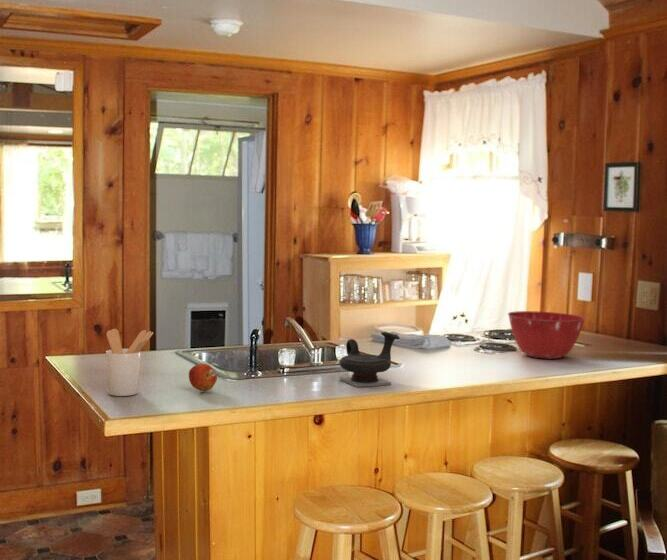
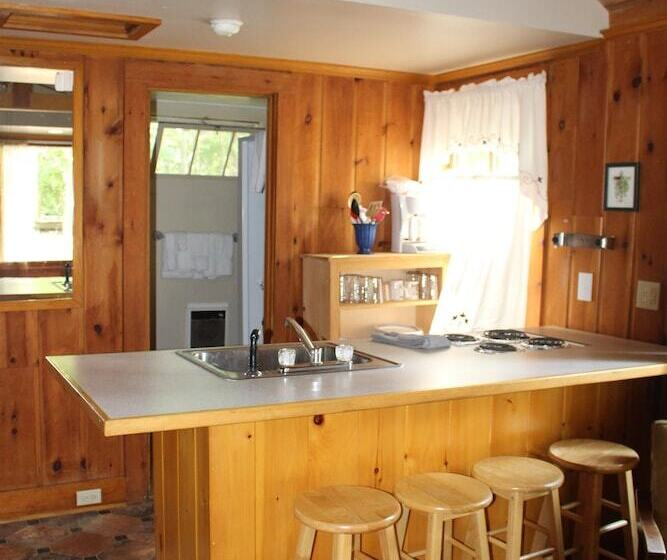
- fruit (203, 377)
- utensil holder (130, 360)
- mixing bowl (545, 335)
- teapot (367, 356)
